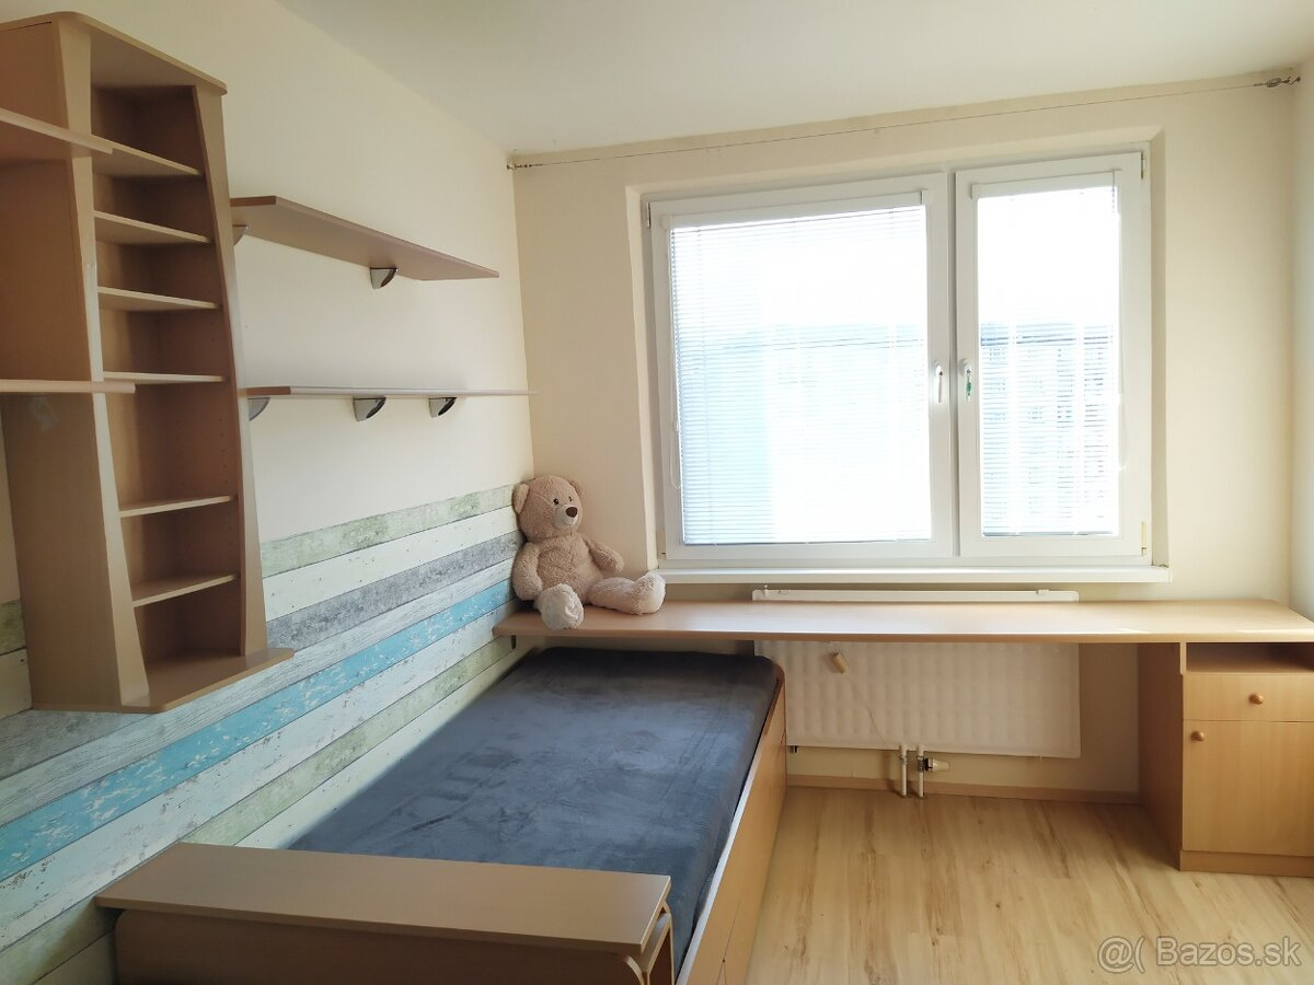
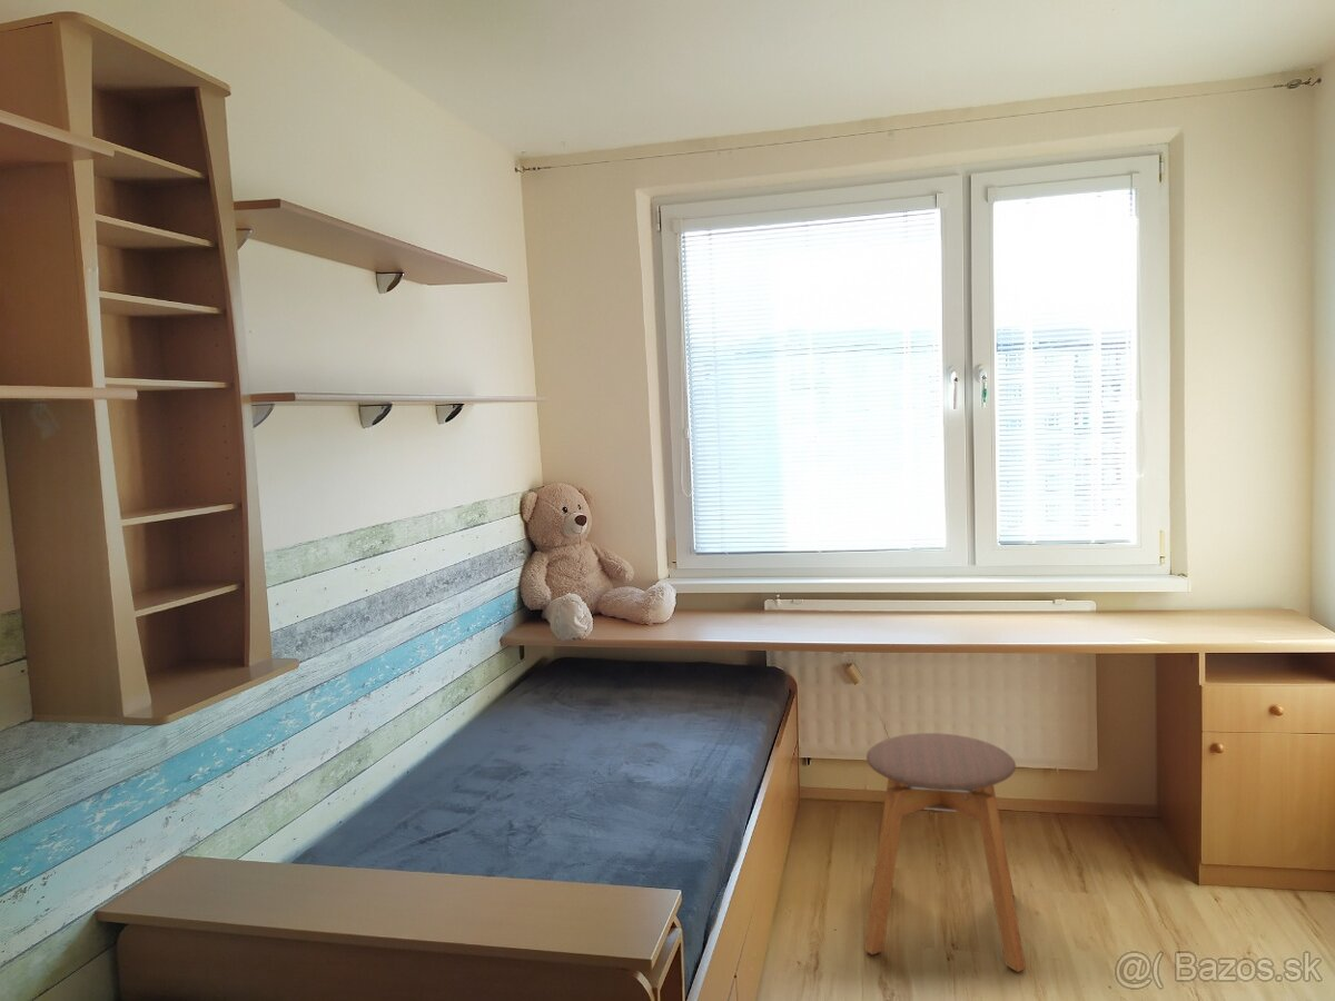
+ stool (940, 810)
